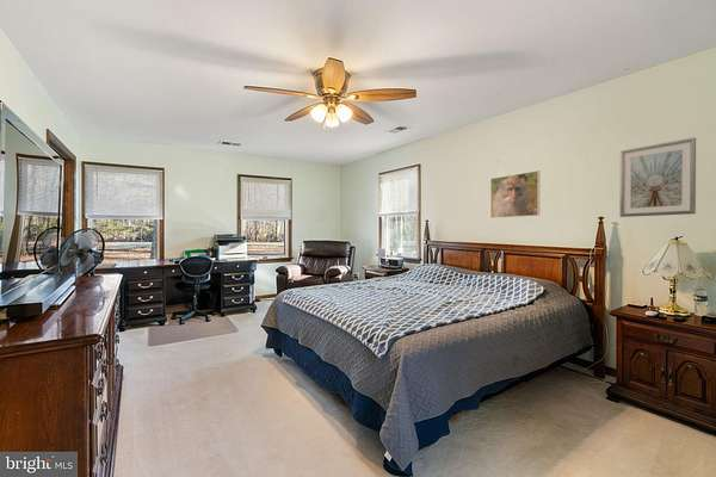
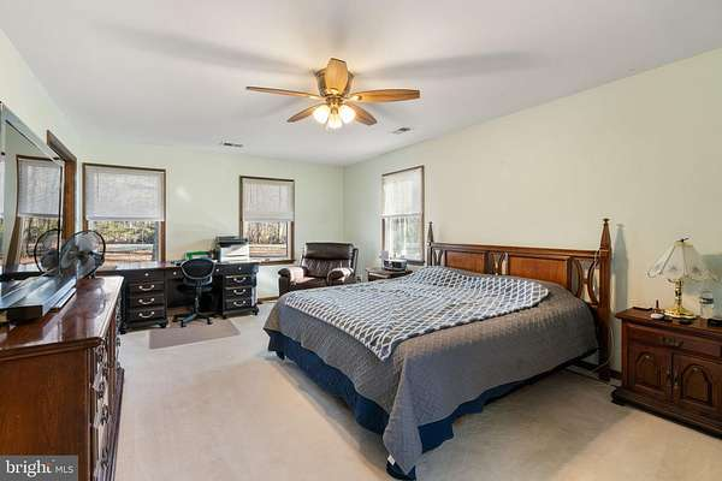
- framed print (513, 196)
- picture frame (655, 180)
